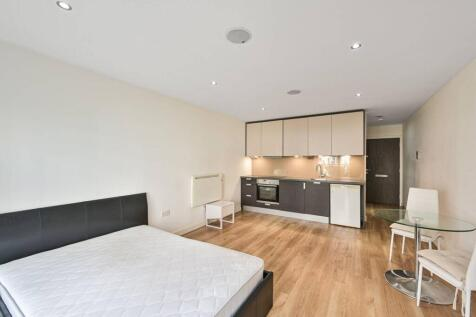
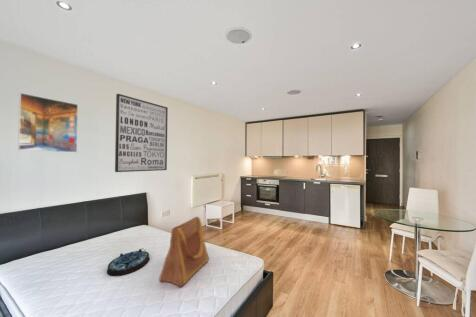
+ serving tray (129, 259)
+ wall art (144, 136)
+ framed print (50, 125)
+ tote bag (186, 246)
